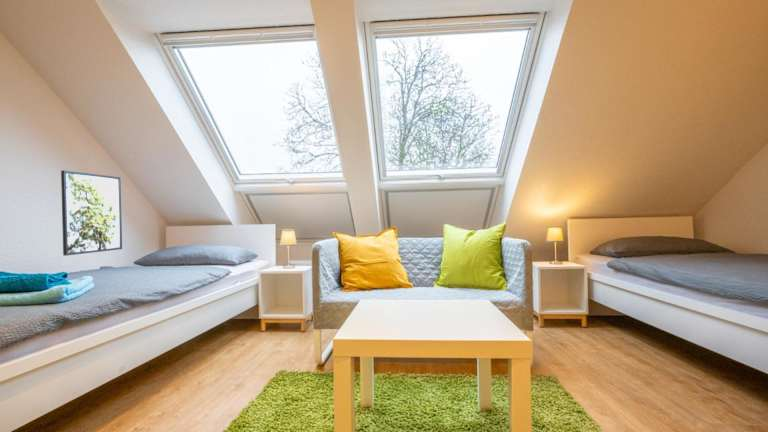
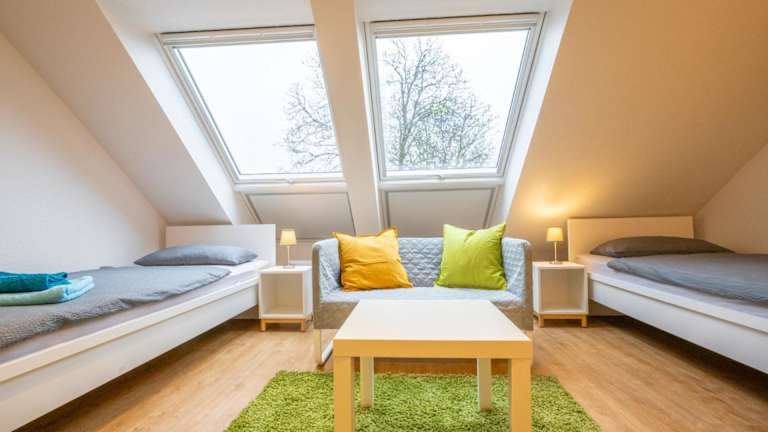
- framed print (94, 213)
